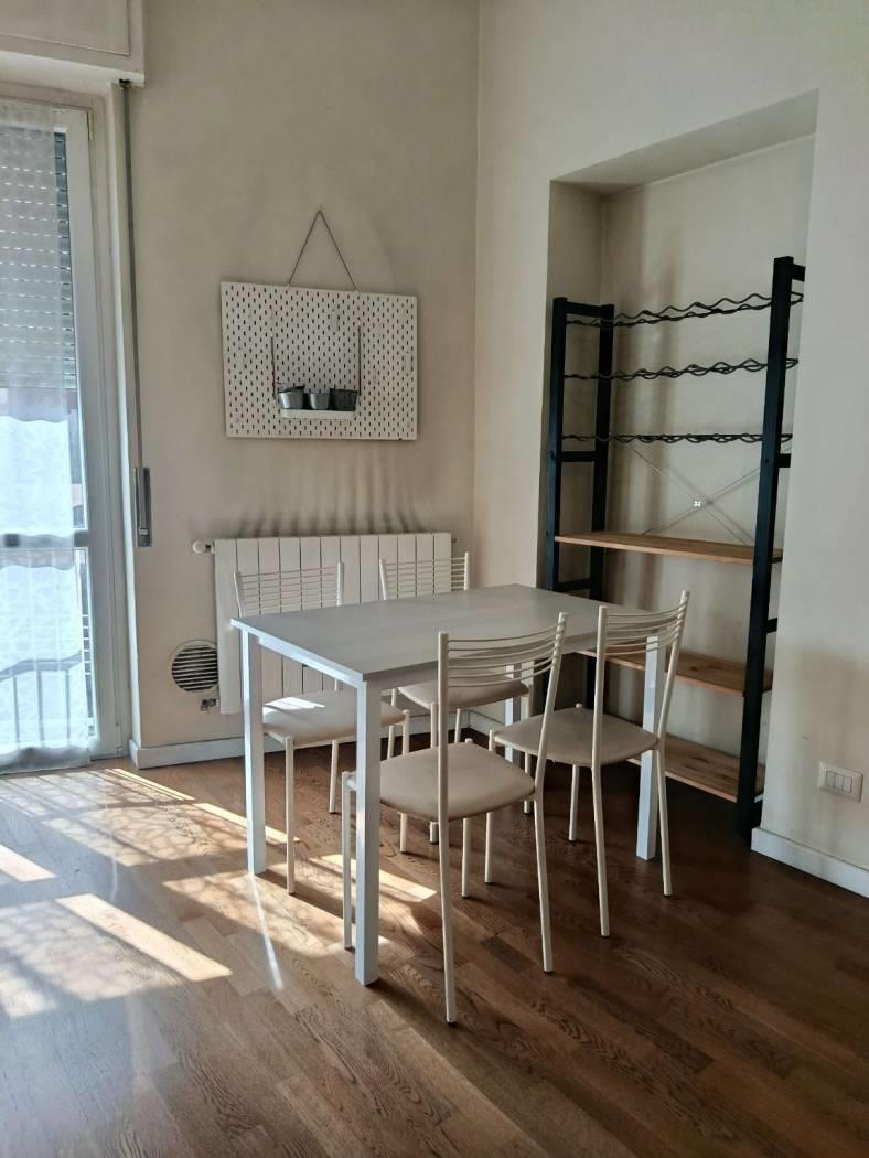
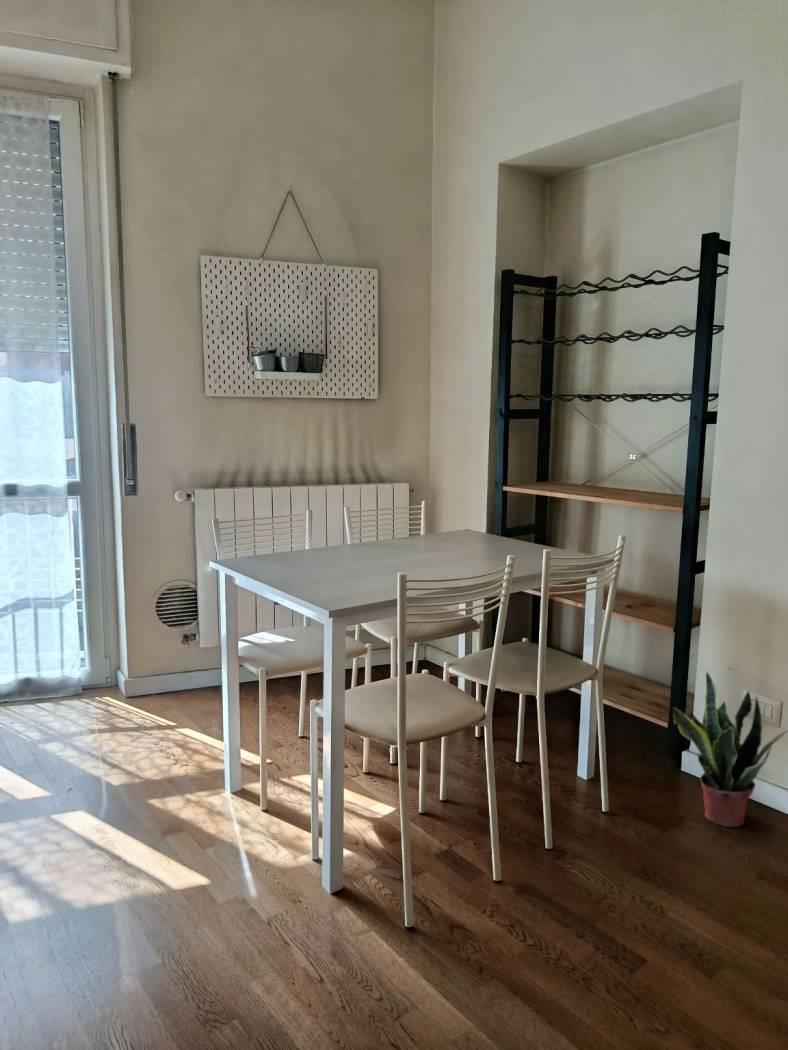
+ potted plant (725, 752)
